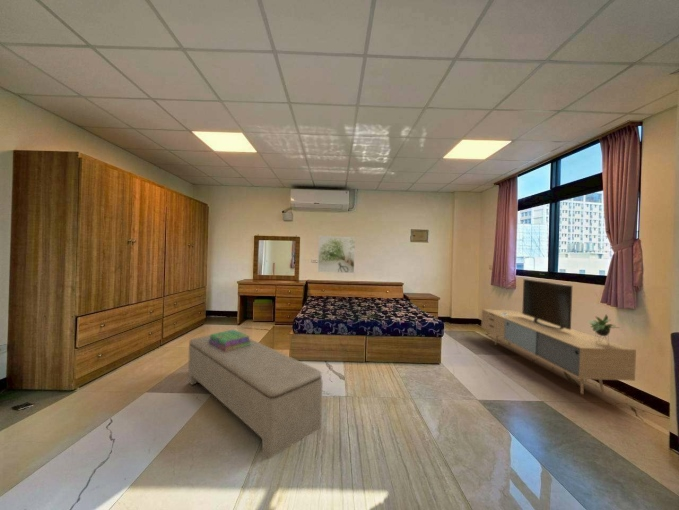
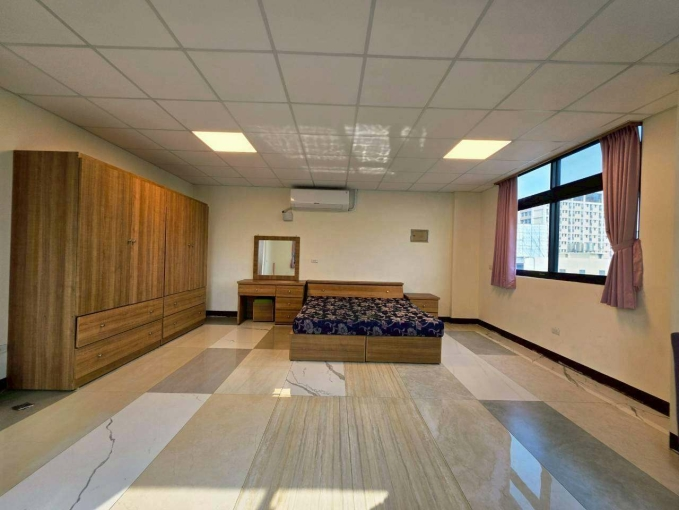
- bench (246, 376)
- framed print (336, 254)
- media console (540, 323)
- stack of books (229, 339)
